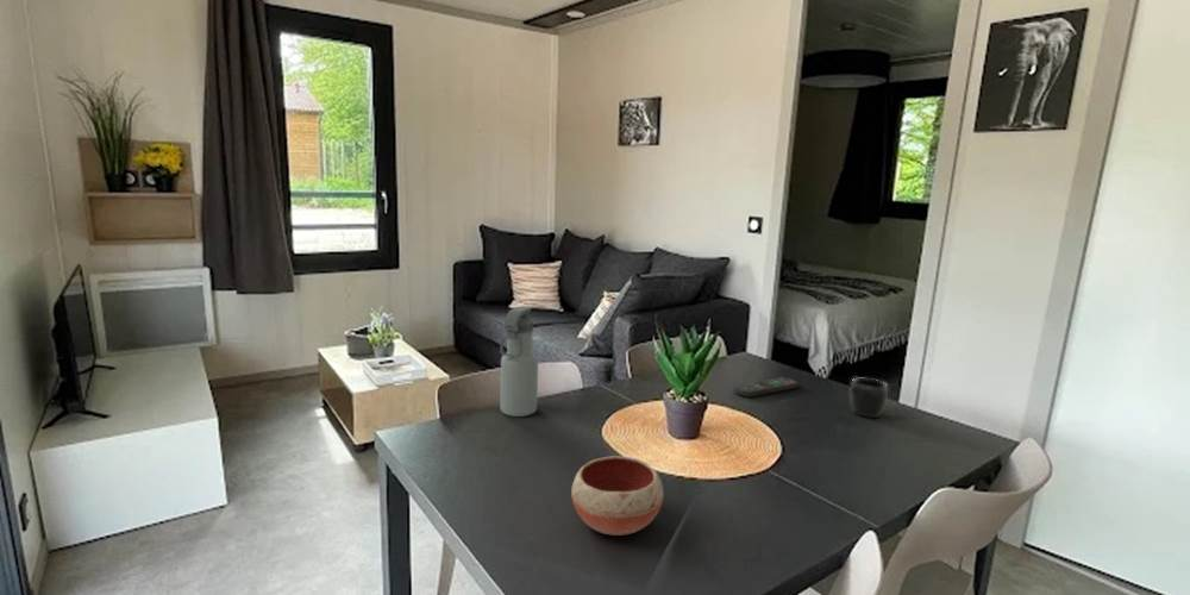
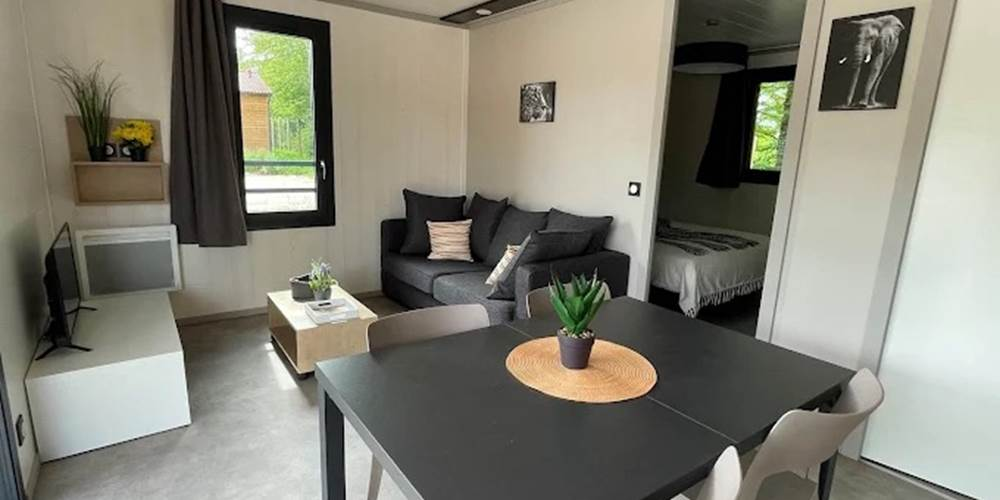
- remote control (765, 386)
- water bottle (519, 361)
- bowl (616, 496)
- mug (871, 397)
